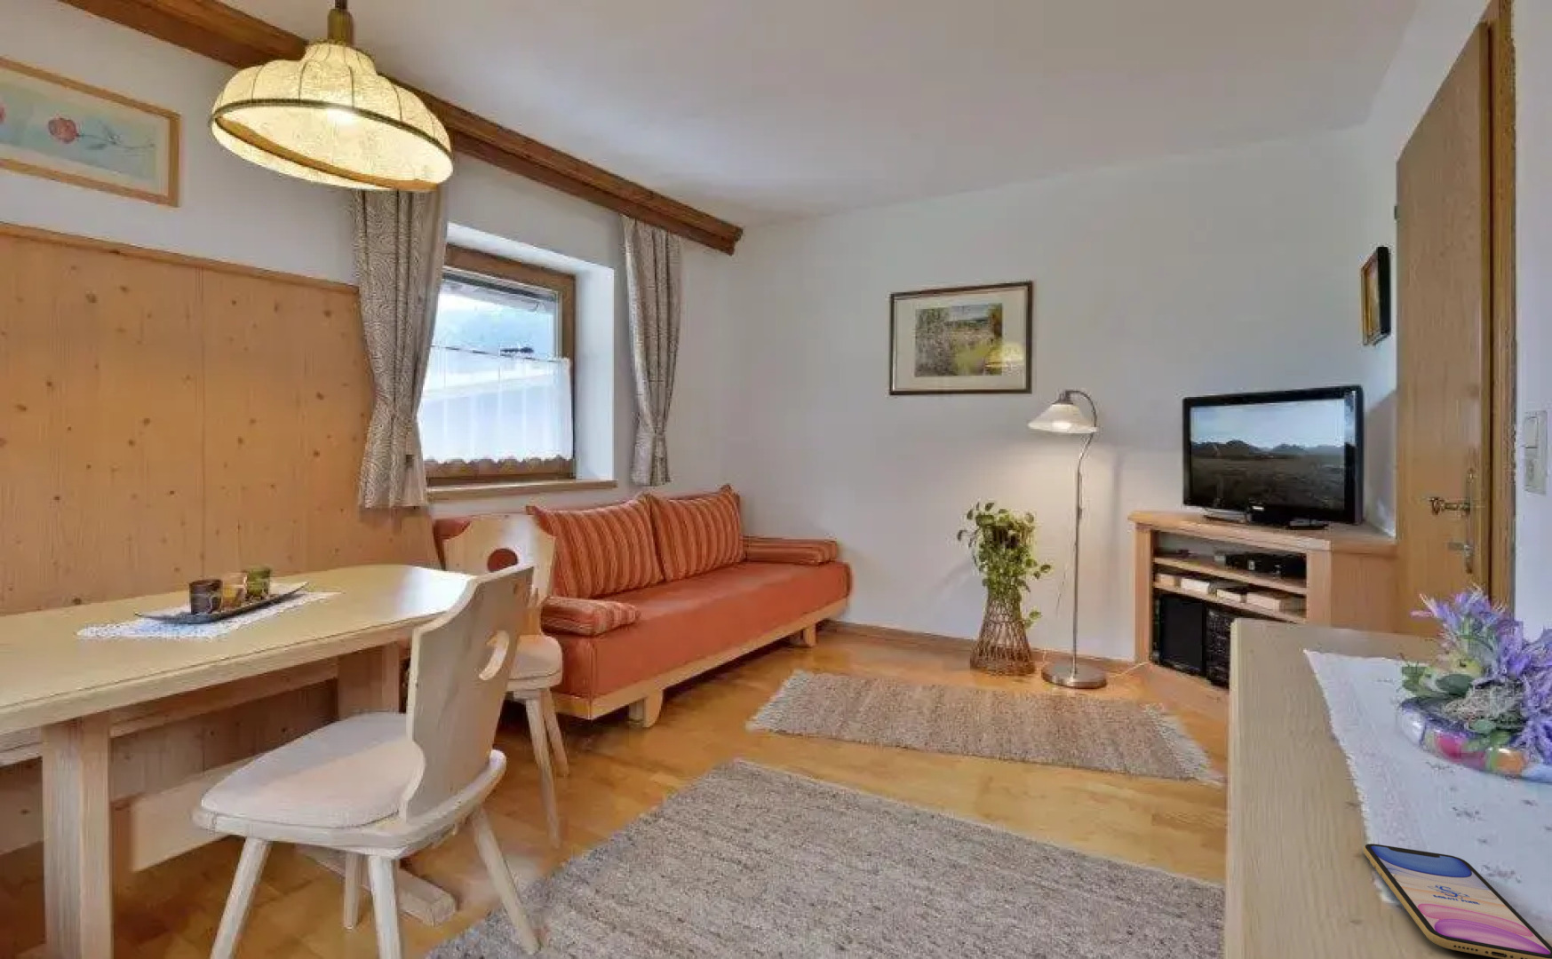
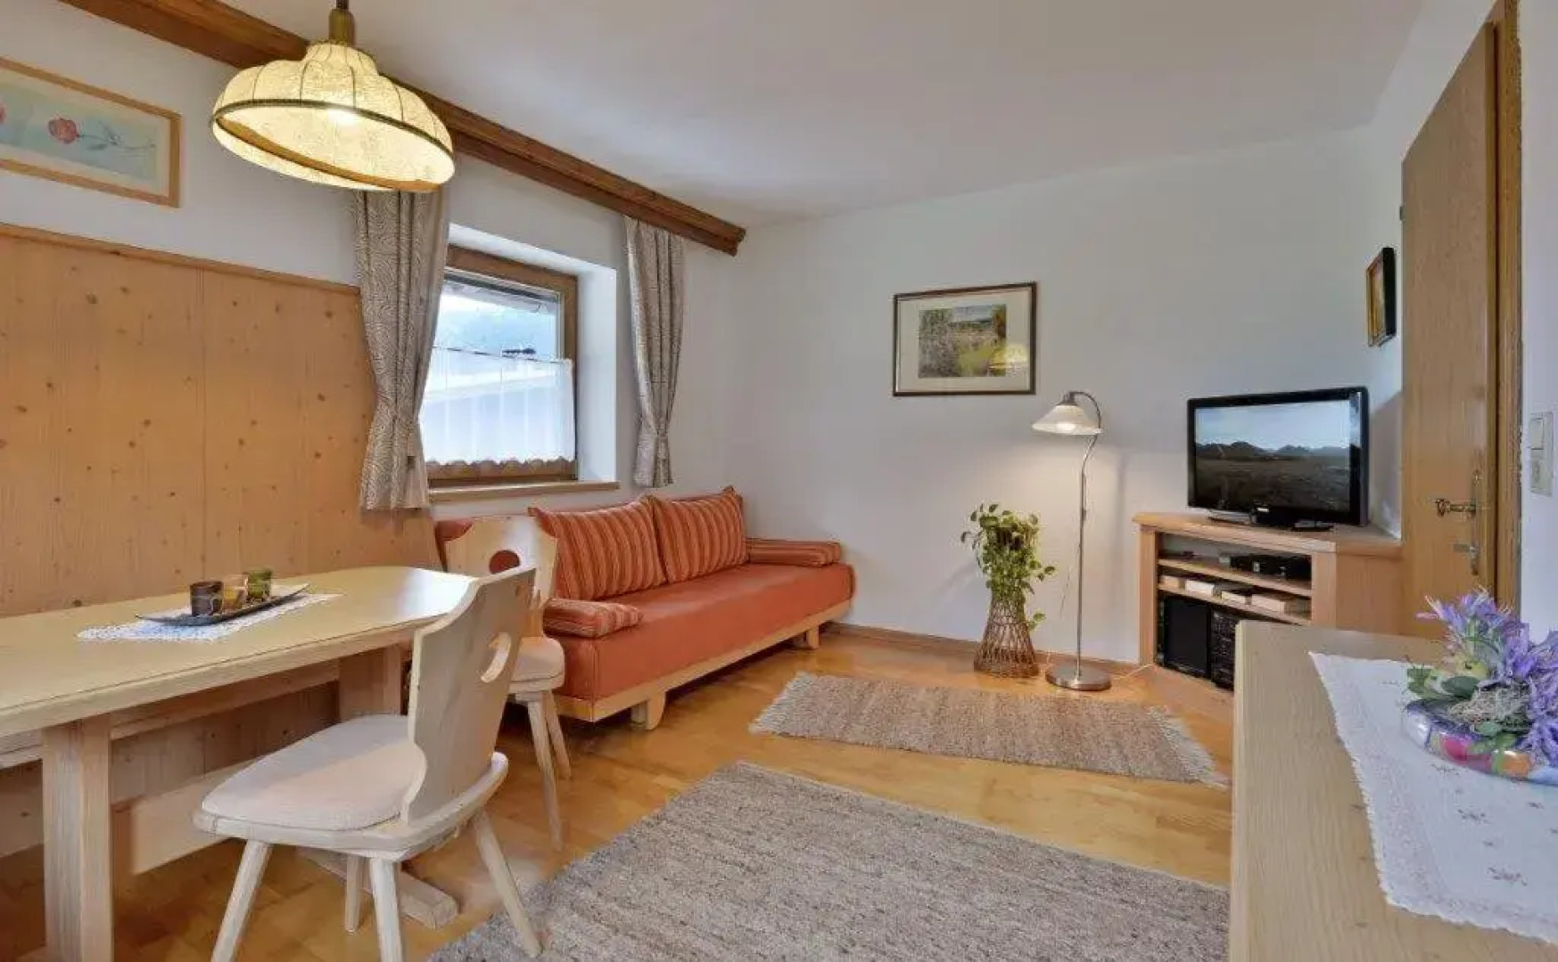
- smartphone (1449, 898)
